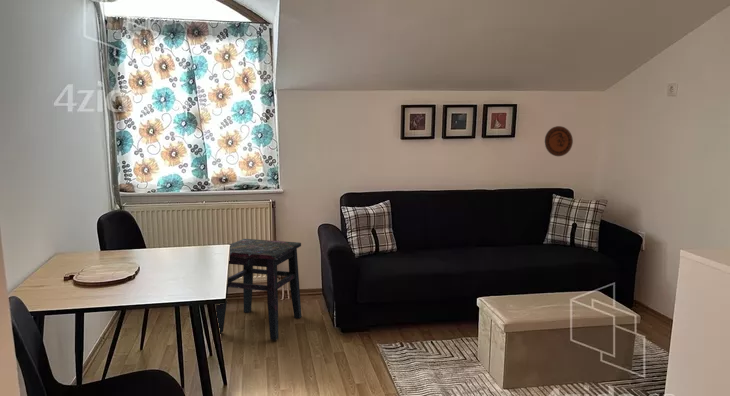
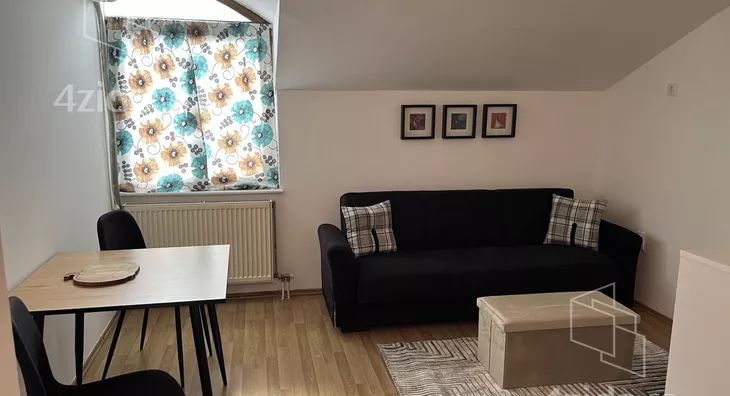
- side table (259, 286)
- decorative plate (558, 141)
